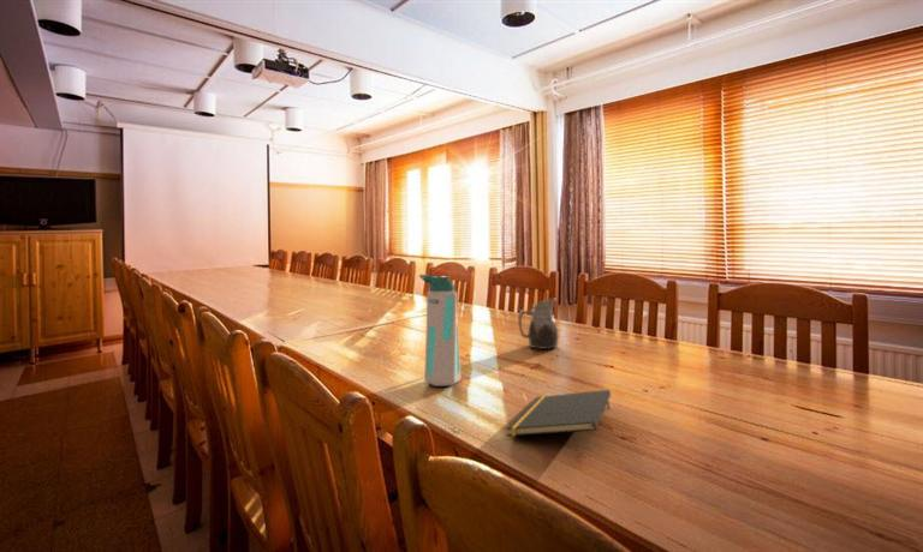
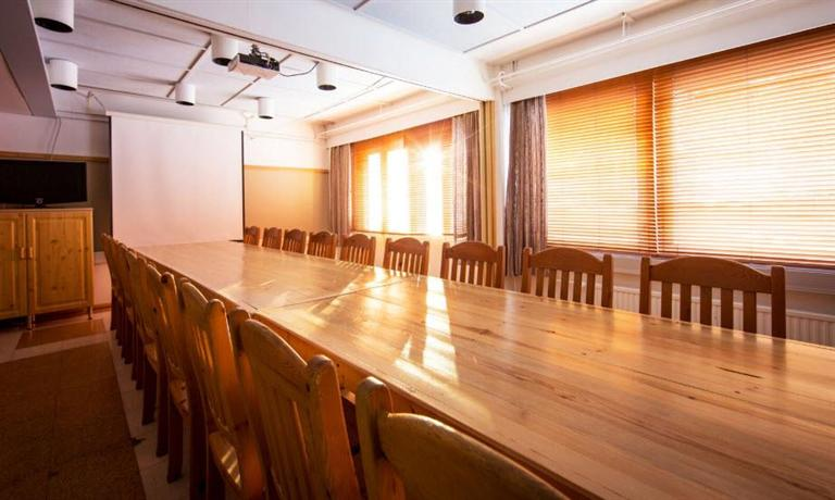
- water bottle (440, 329)
- pitcher (541, 322)
- notepad (561, 410)
